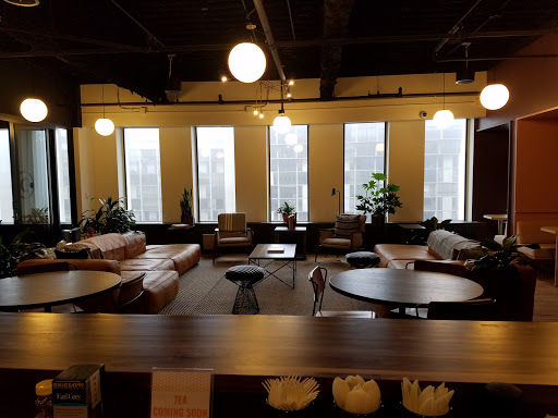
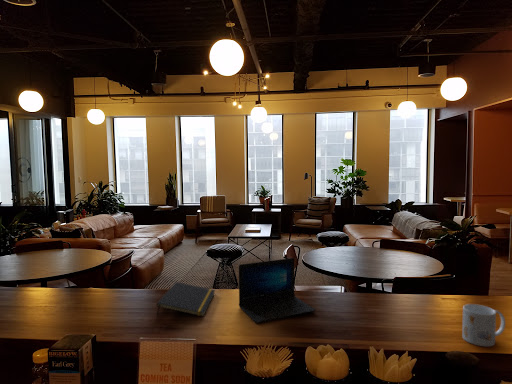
+ notepad (188, 297)
+ laptop (276, 287)
+ mug (484, 324)
